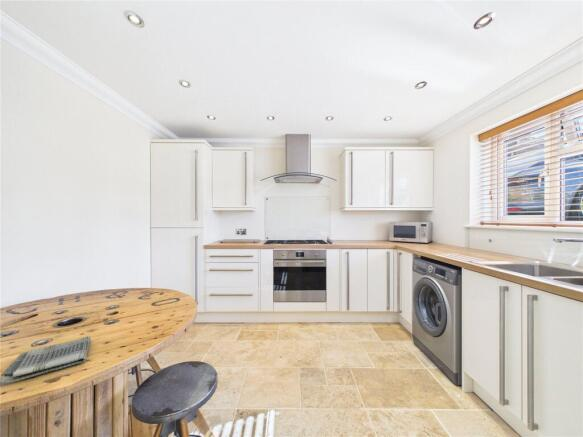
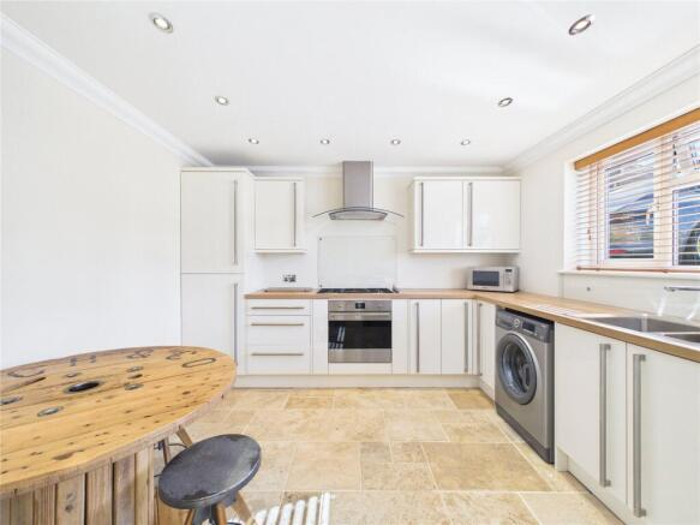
- dish towel (51, 355)
